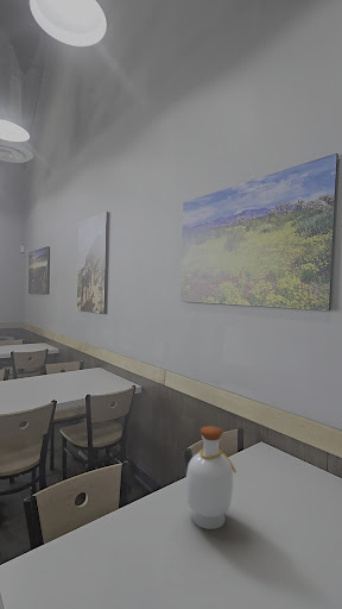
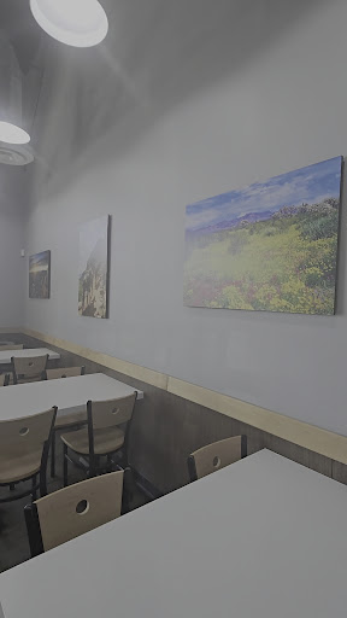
- bottle (209, 473)
